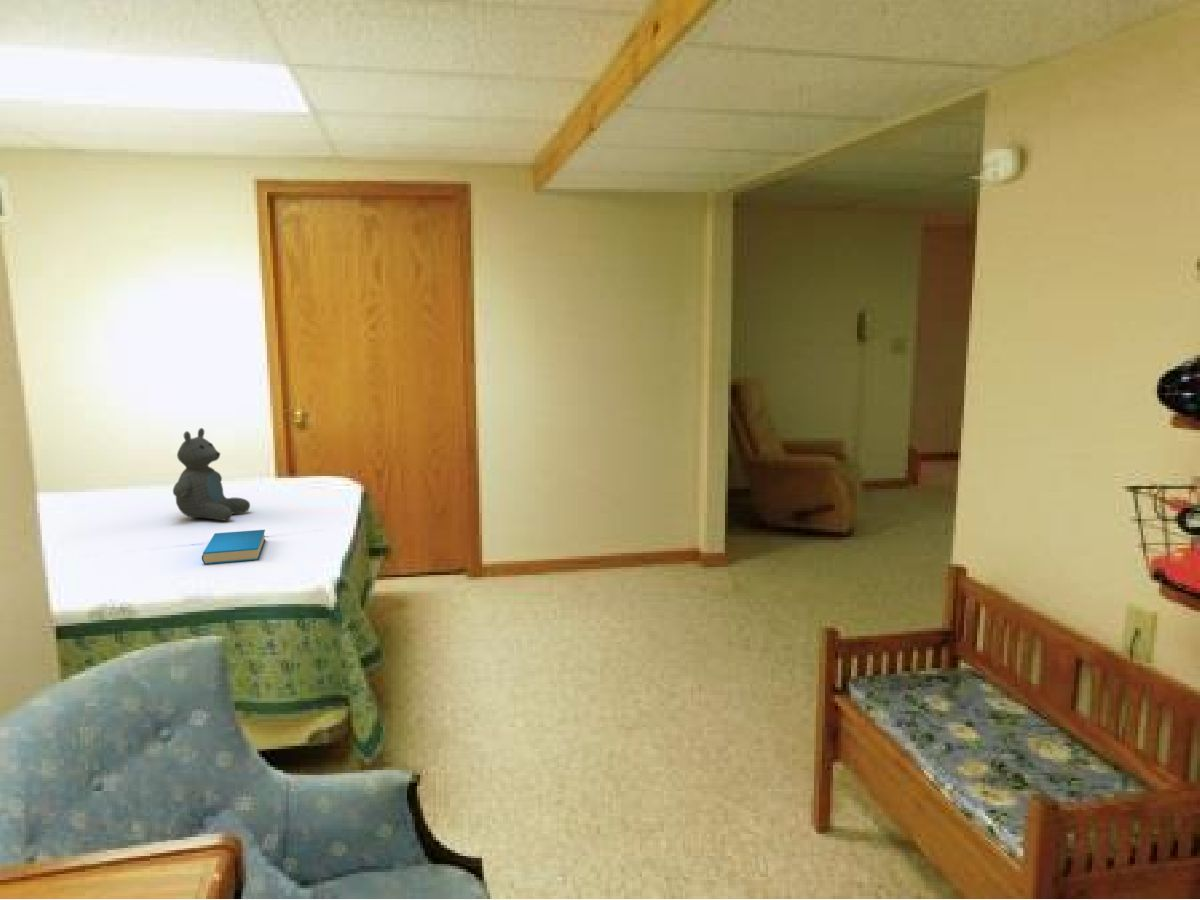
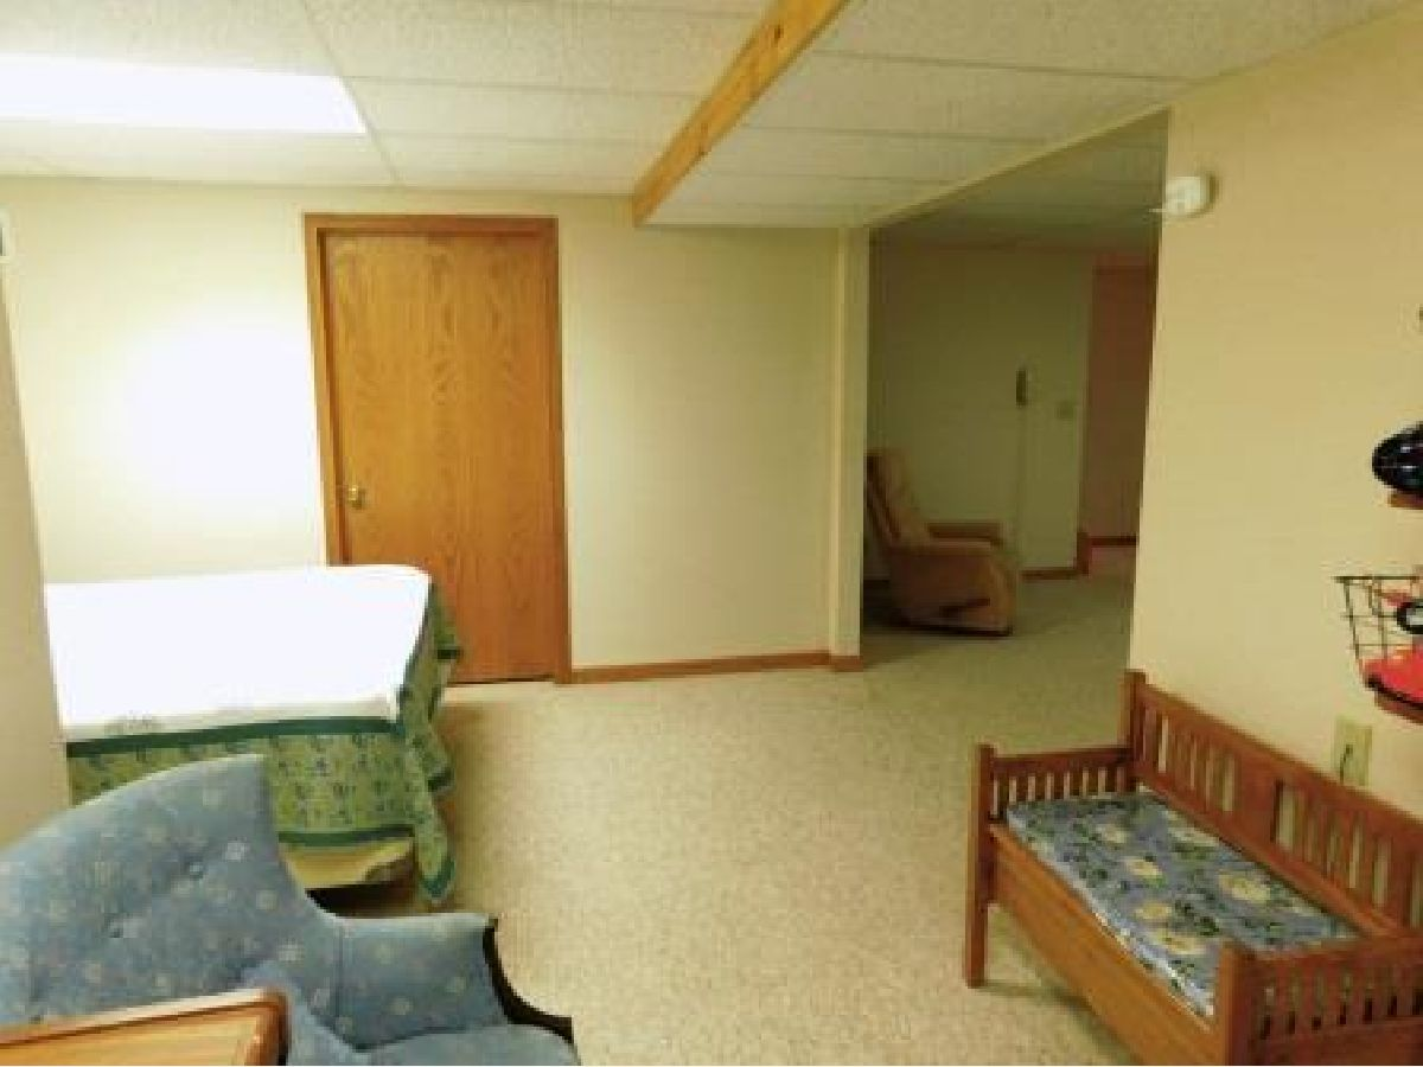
- teddy bear (210, 473)
- book (235, 546)
